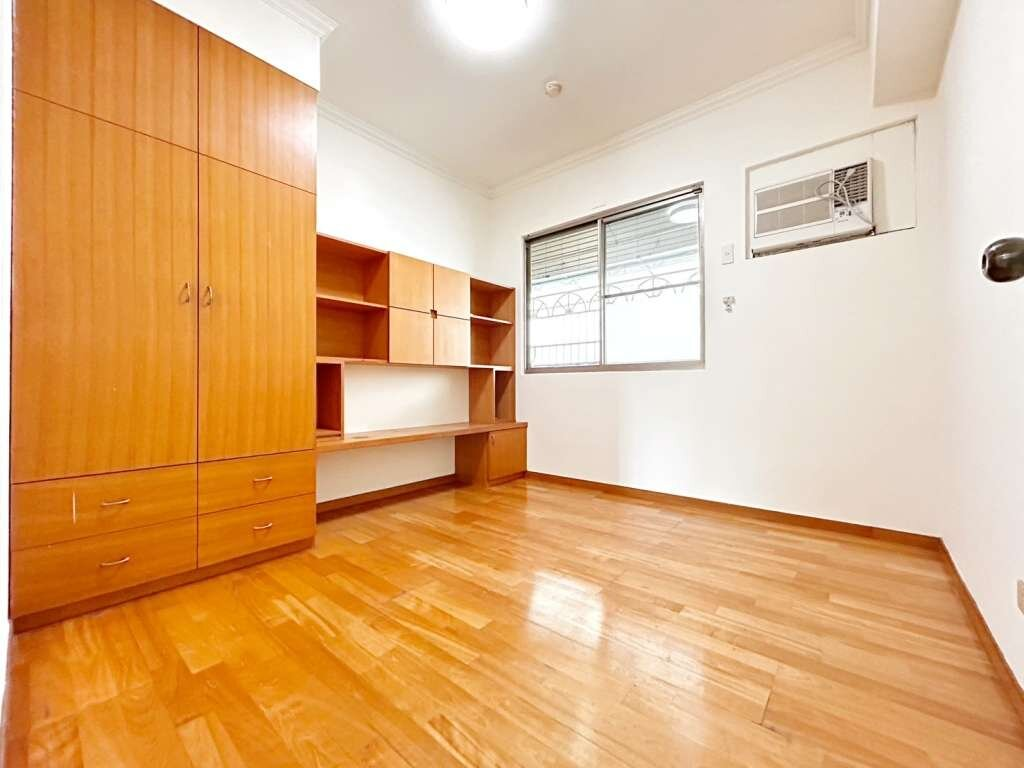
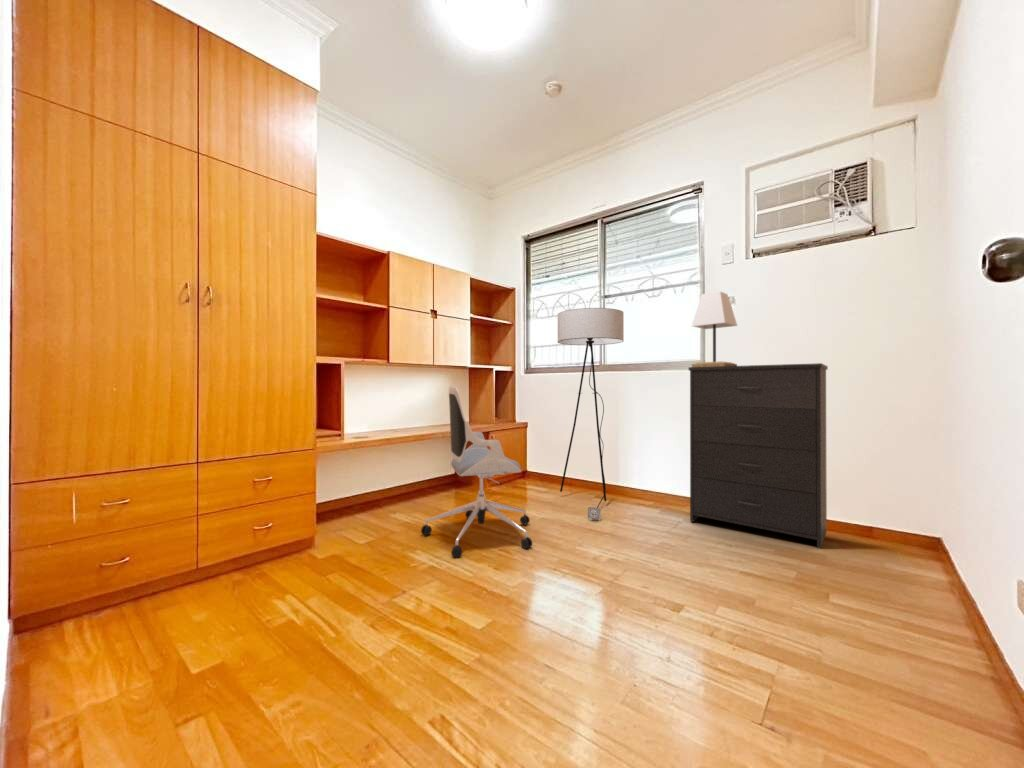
+ dresser (755, 446)
+ office chair (482, 461)
+ lamp (714, 330)
+ floor lamp (578, 405)
